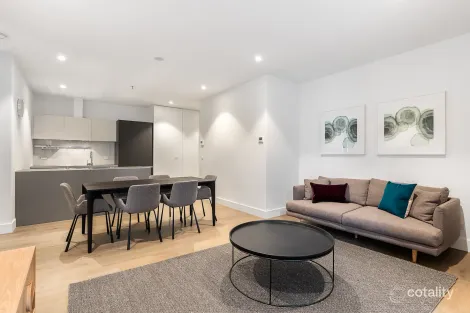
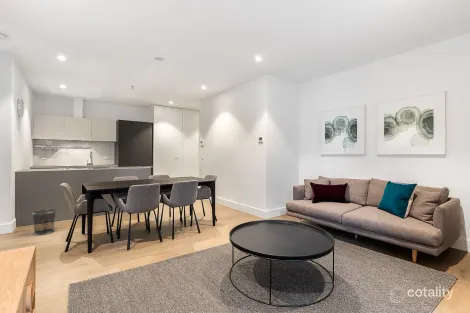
+ waste bin (44, 221)
